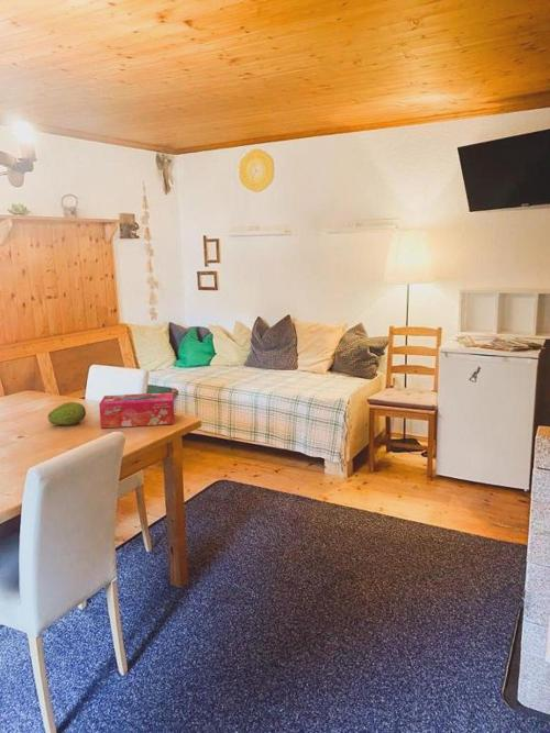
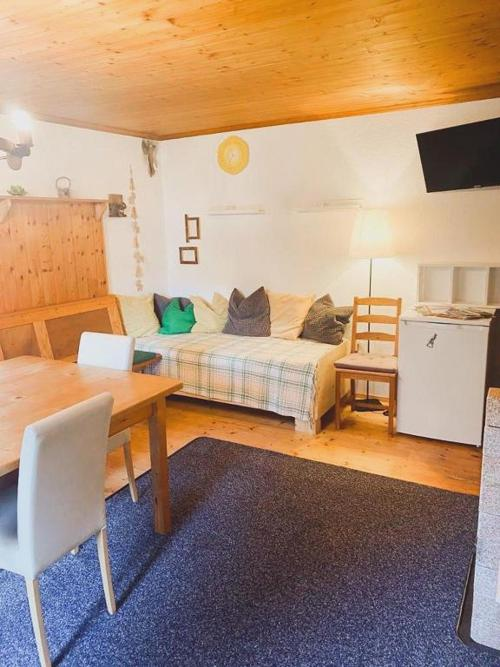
- fruit (66, 413)
- tissue box (138, 409)
